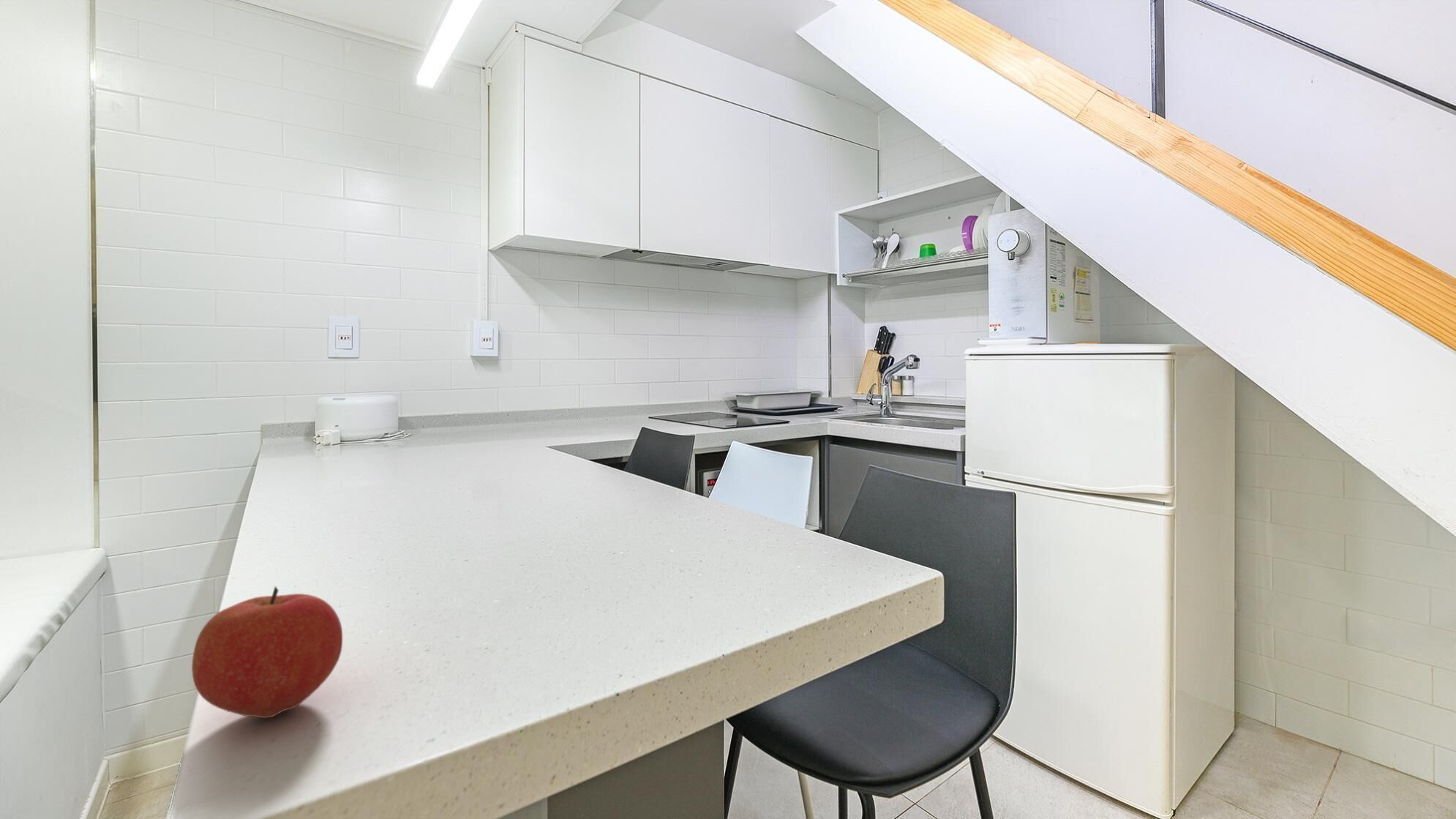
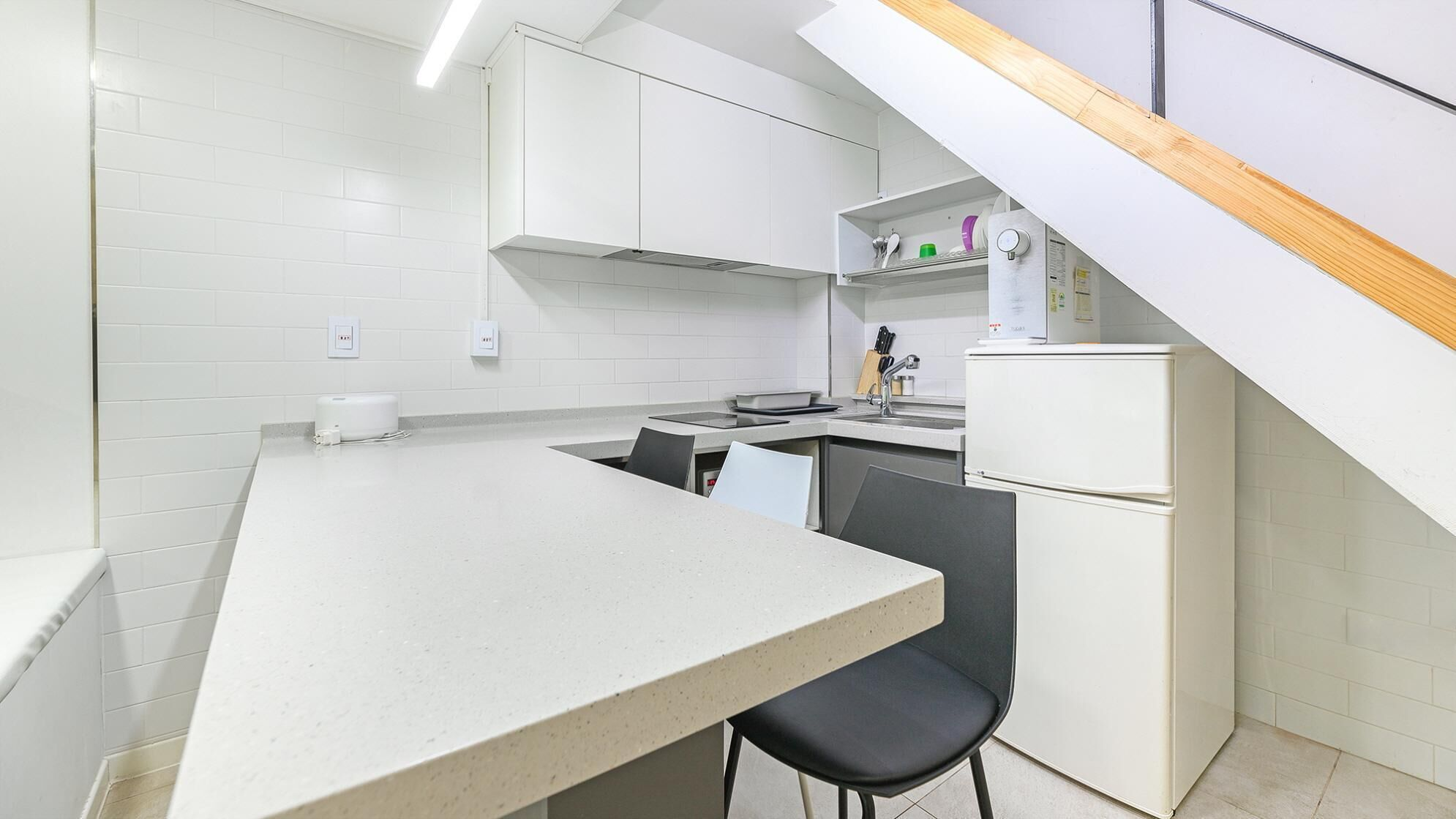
- apple (271, 648)
